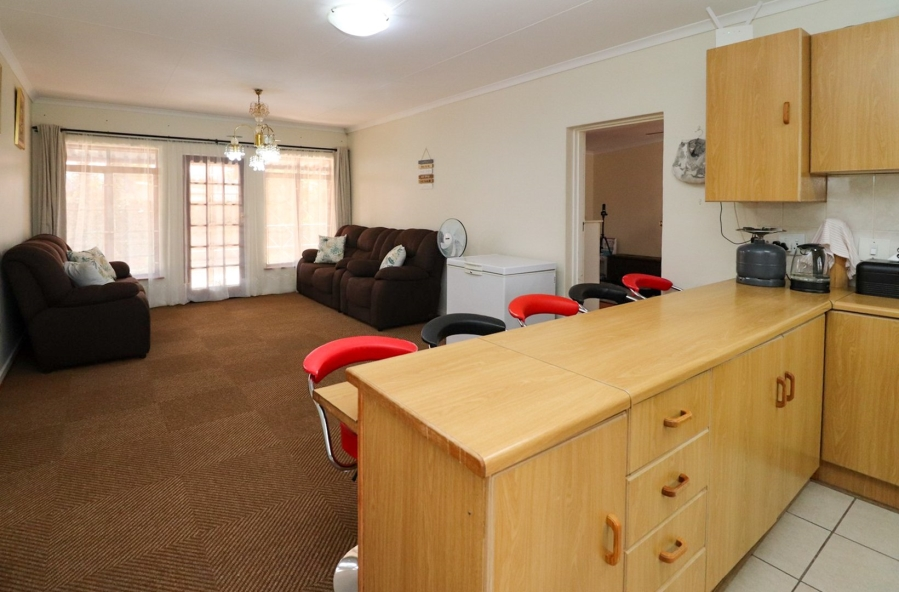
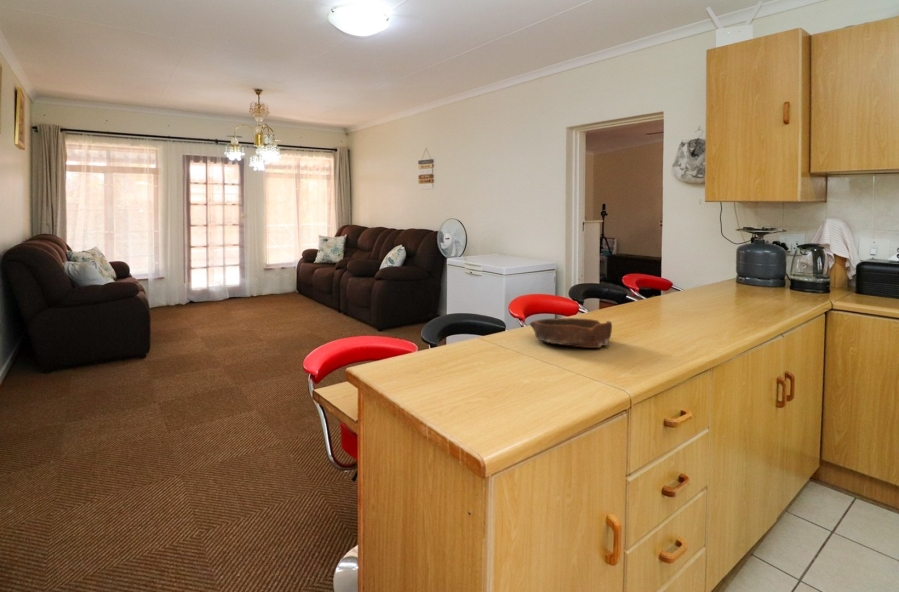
+ bowl (574, 331)
